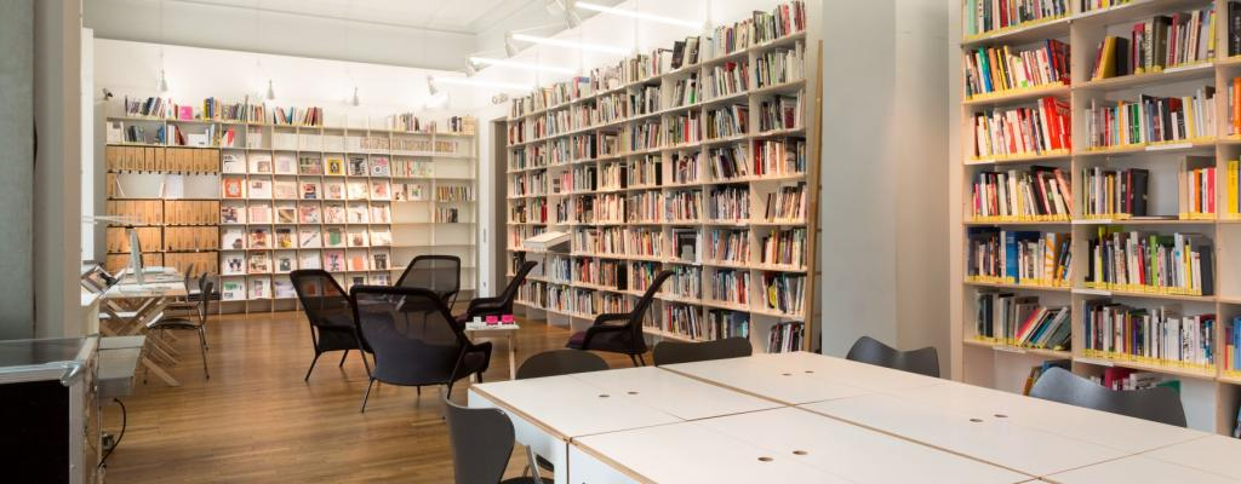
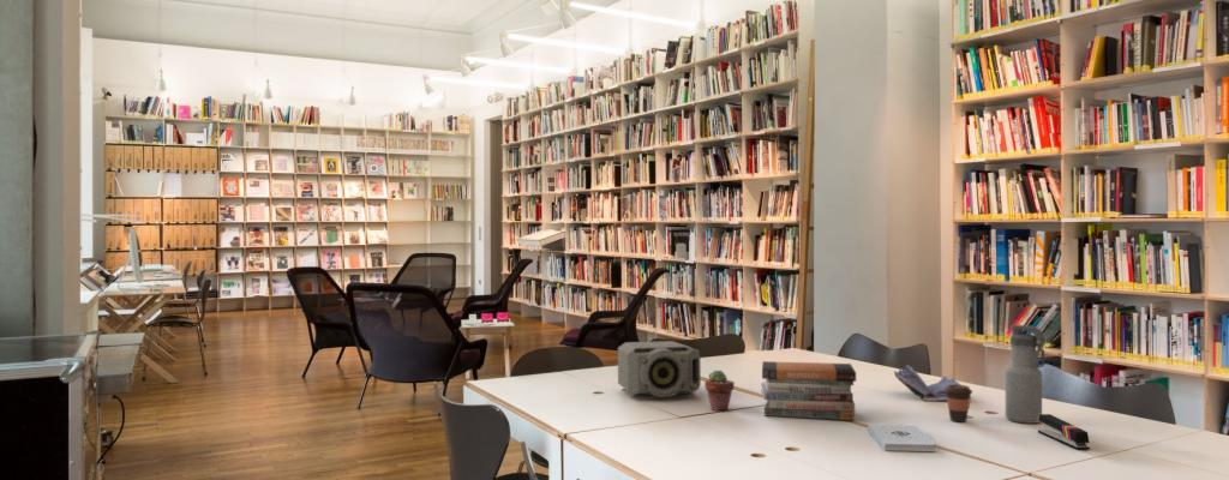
+ coffee cup (958, 403)
+ potted succulent (719, 389)
+ stapler (1062, 431)
+ book stack (807, 389)
+ notepad (900, 437)
+ water bottle (1024, 372)
+ book (931, 384)
+ speaker (660, 370)
